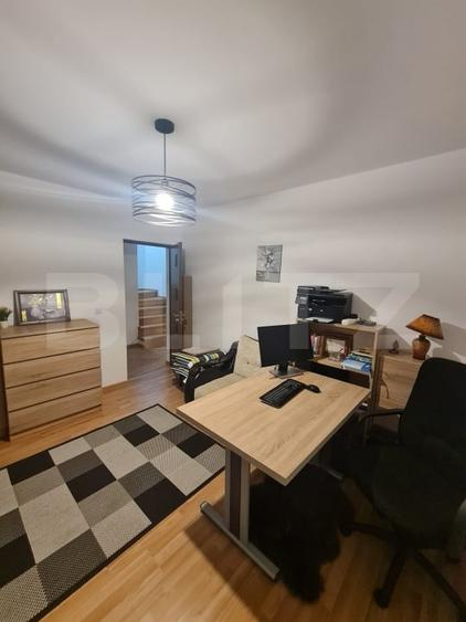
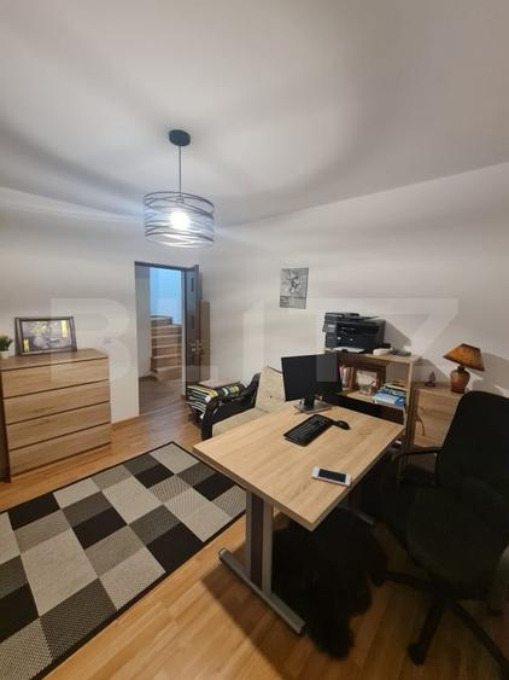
+ cell phone (330, 476)
